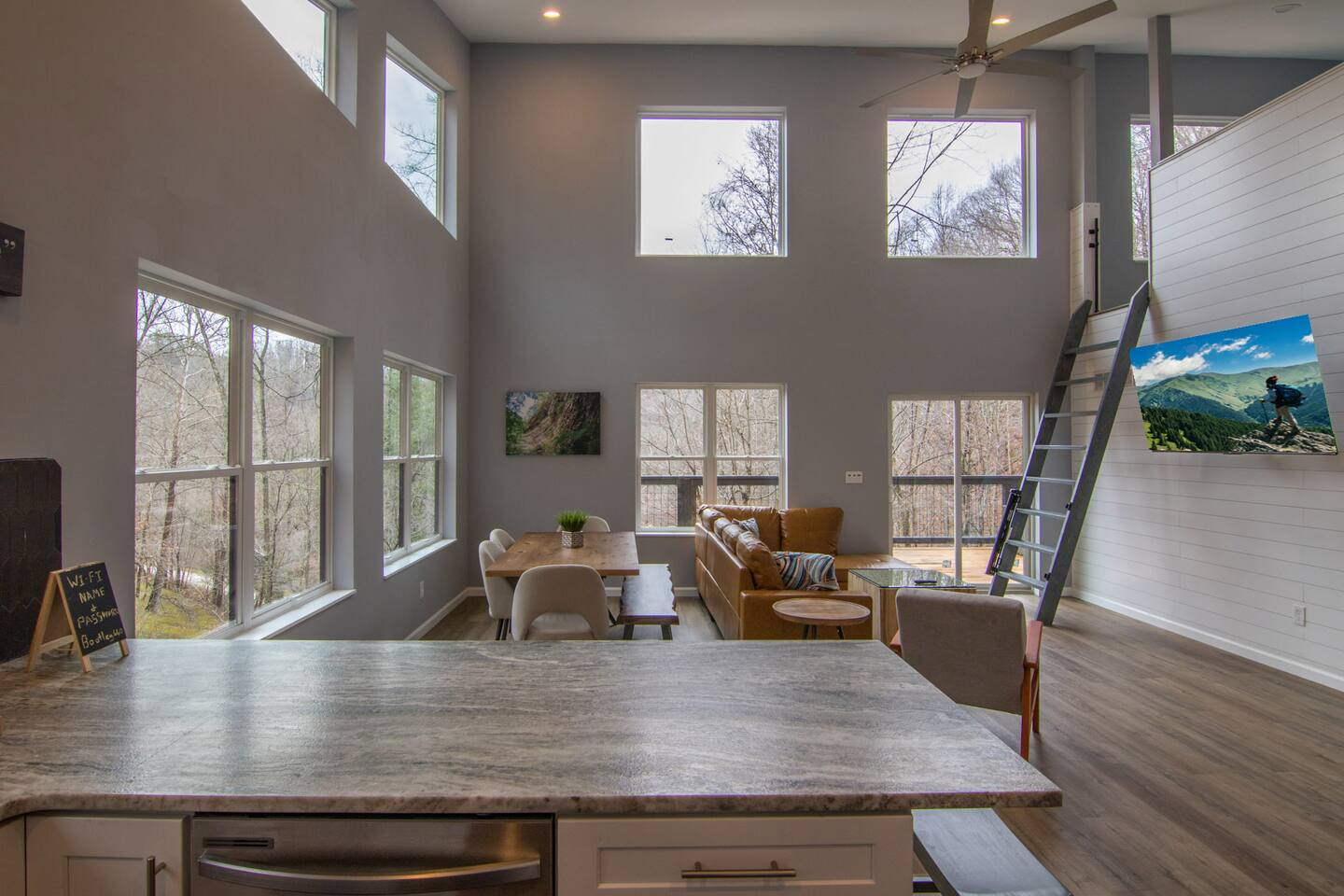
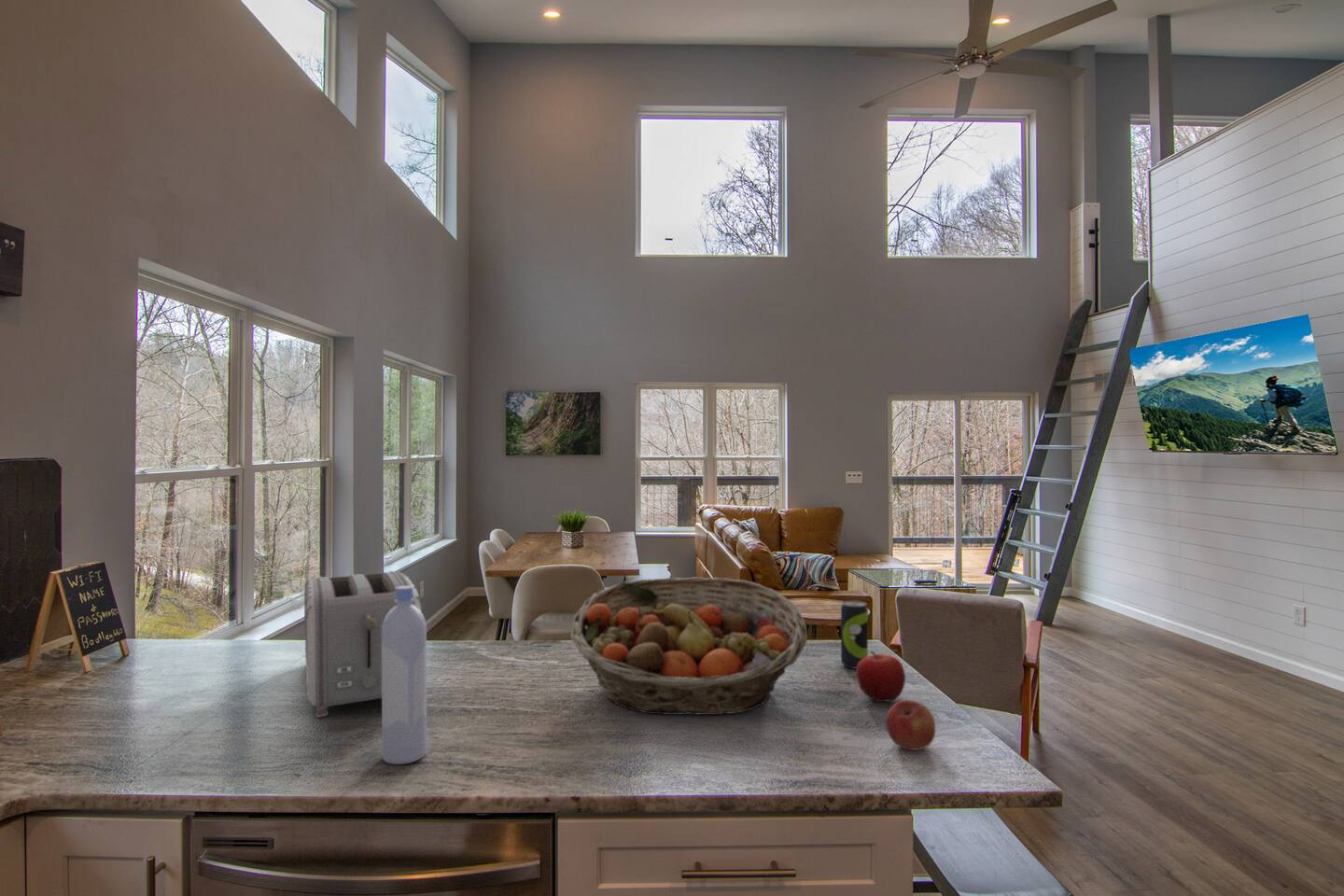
+ apple (910, 724)
+ bottle (404, 671)
+ toaster (360, 630)
+ beverage can (854, 634)
+ fruit (880, 676)
+ fruit basket (688, 640)
